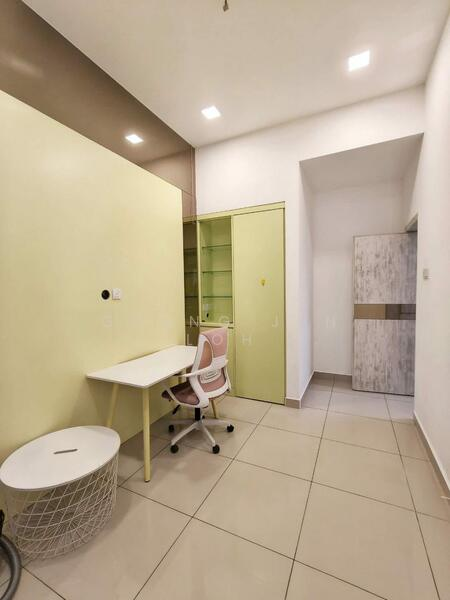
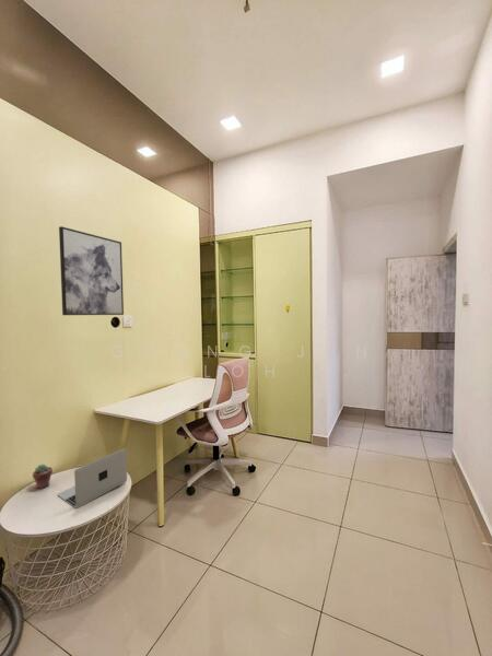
+ wall art (94, 274)
+ potted succulent (43, 475)
+ laptop (92, 470)
